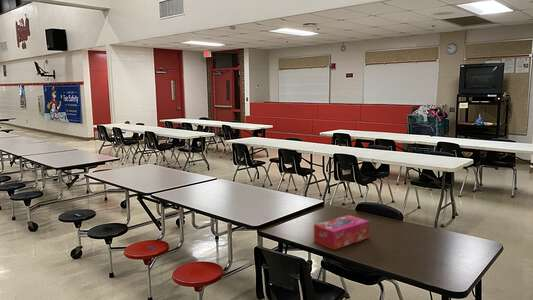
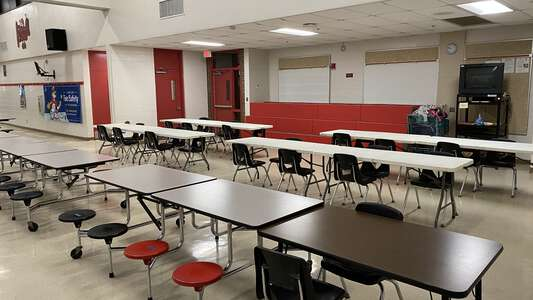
- tissue box (341, 231)
